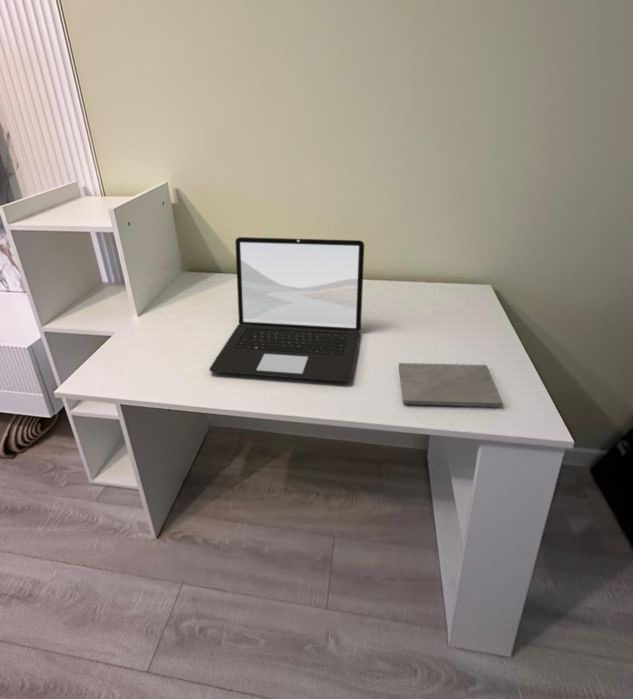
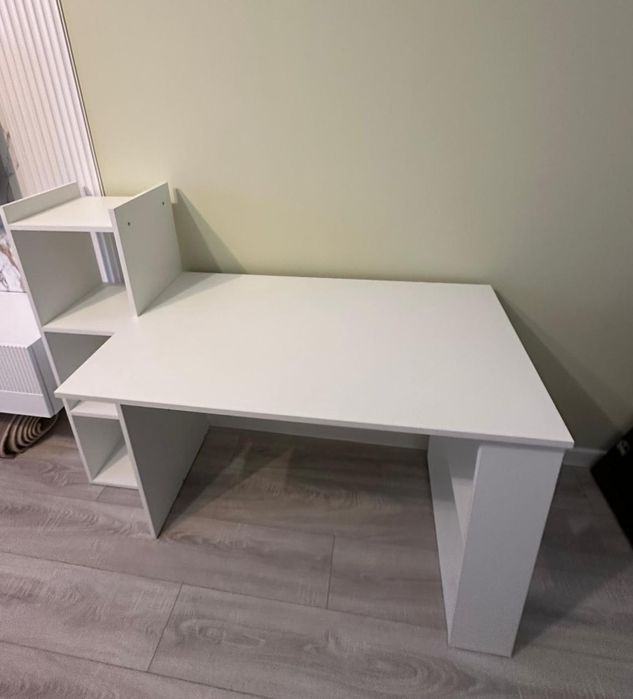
- laptop (288, 304)
- notepad (447, 383)
